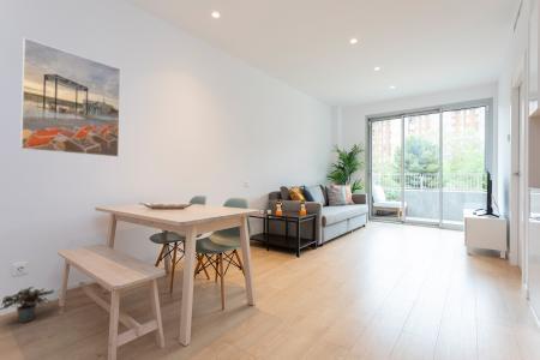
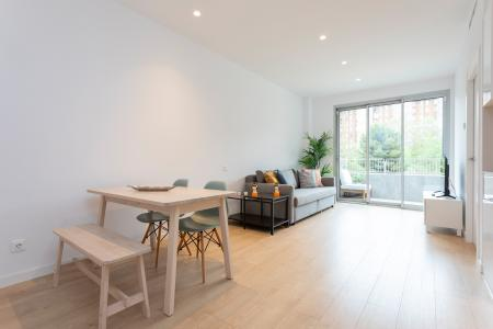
- potted plant (26, 305)
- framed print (76, 103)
